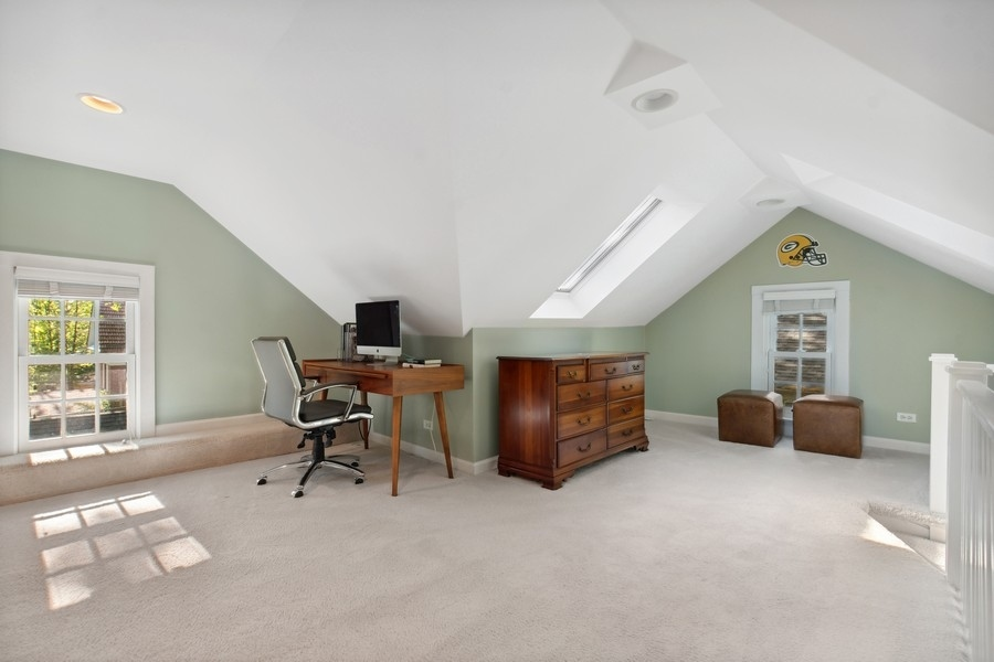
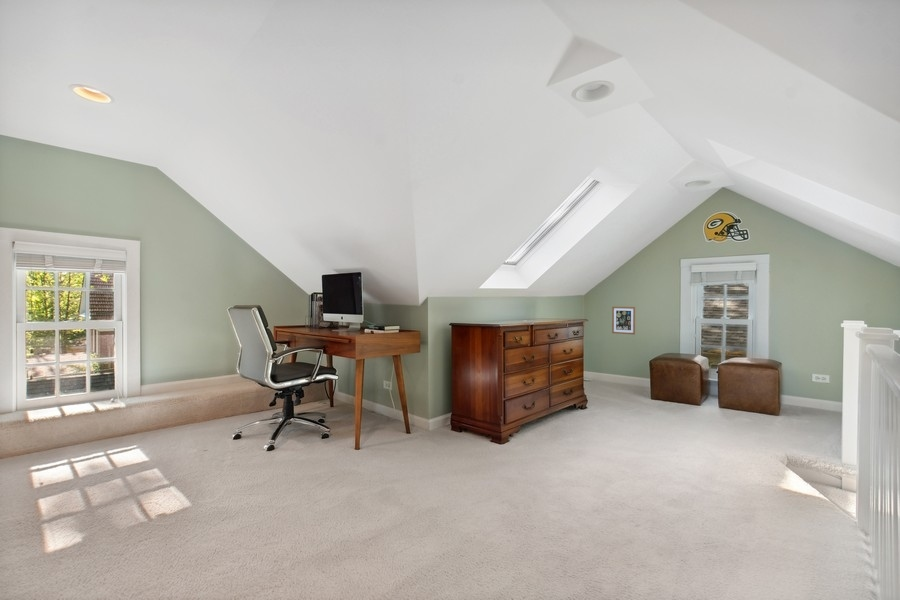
+ wall art (623, 320)
